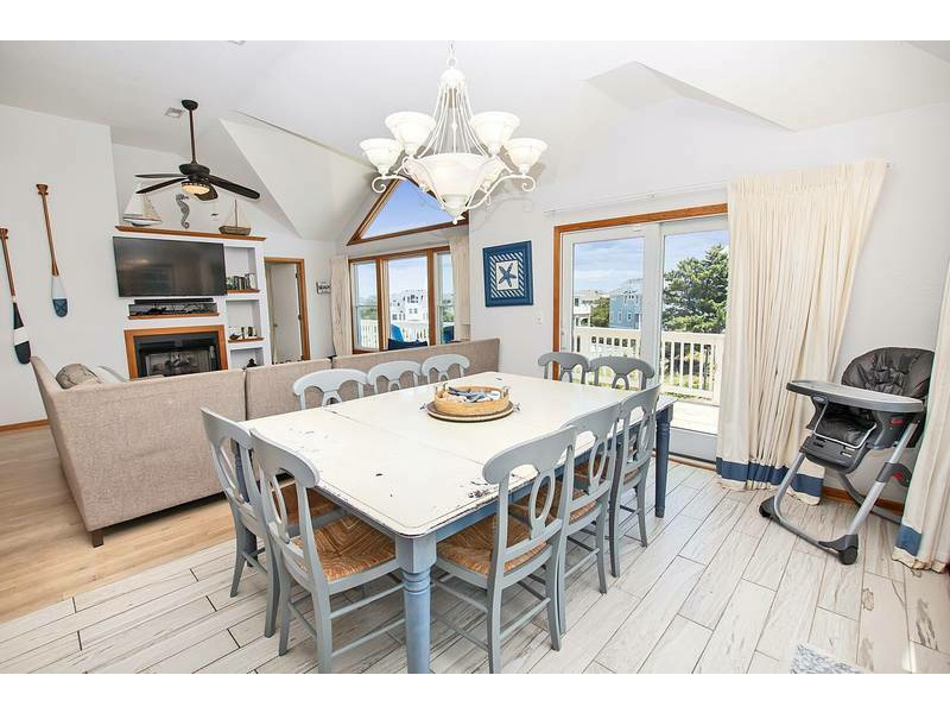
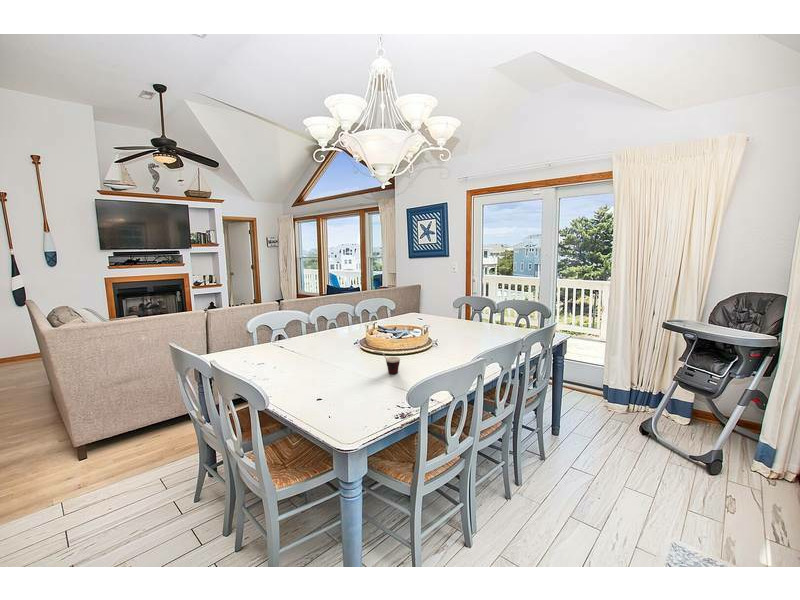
+ cup (387, 361)
